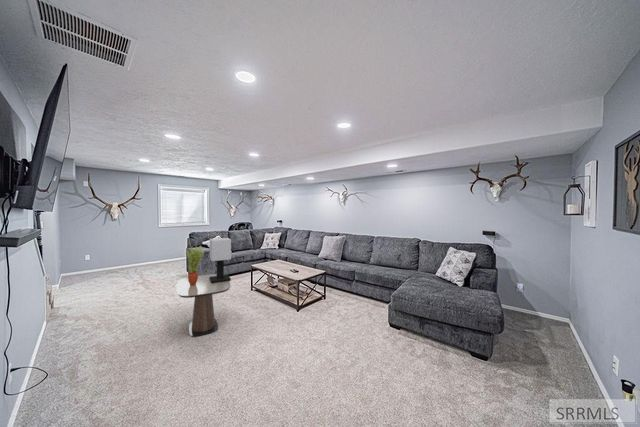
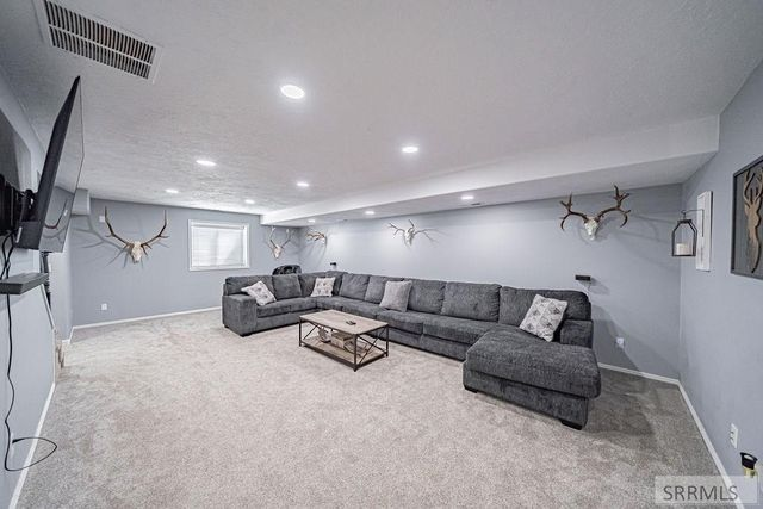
- potted plant (195, 264)
- table lamp (220, 259)
- side table (203, 304)
